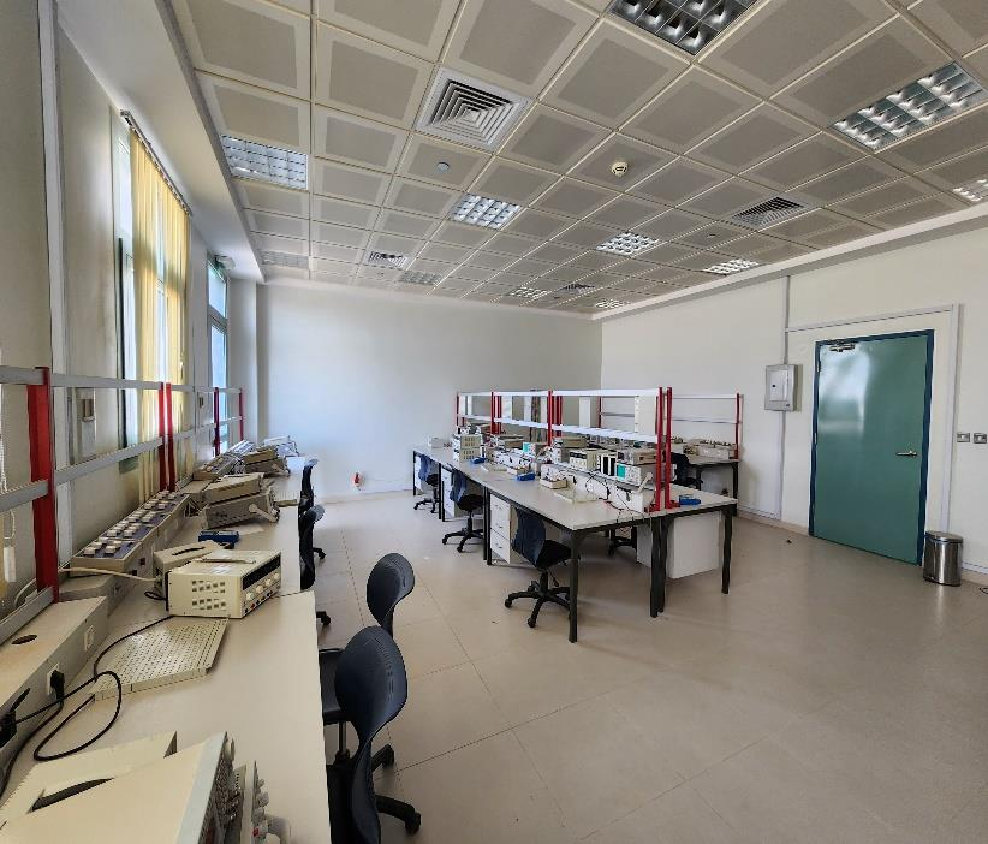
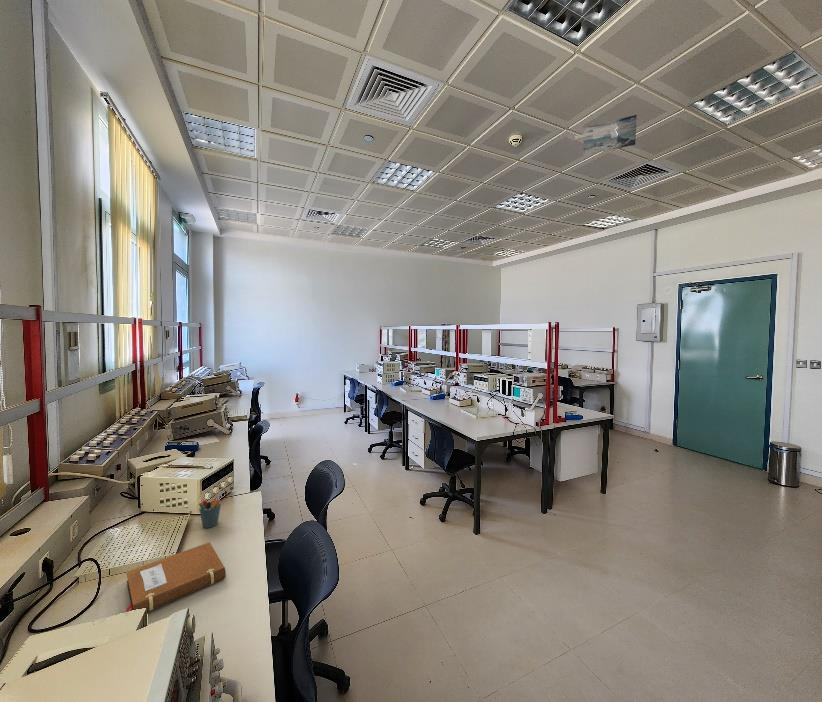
+ notebook (174, 576)
+ projector (604, 133)
+ pen holder (210, 509)
